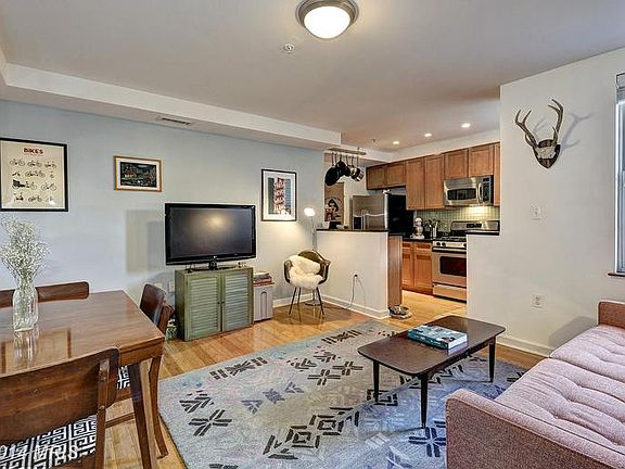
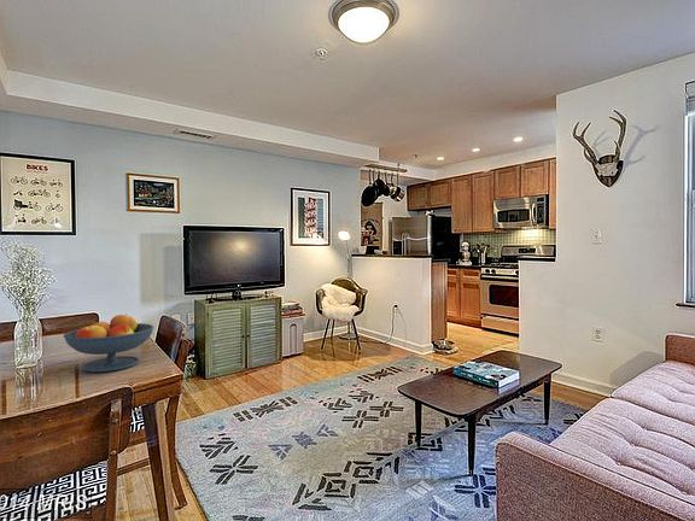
+ fruit bowl (111, 340)
